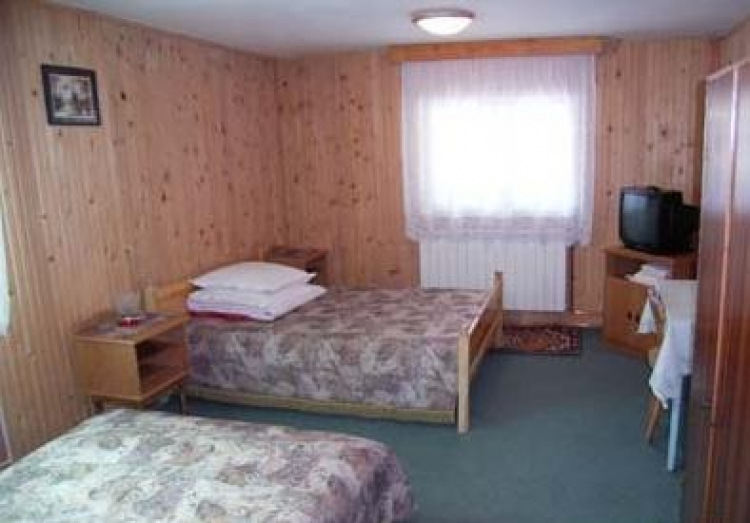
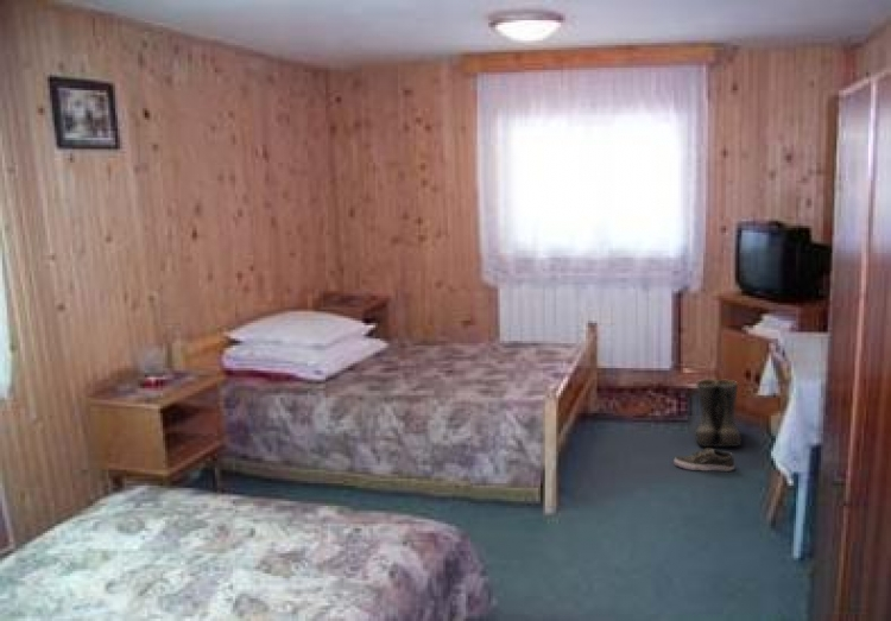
+ boots (716, 411)
+ shoe (703, 458)
